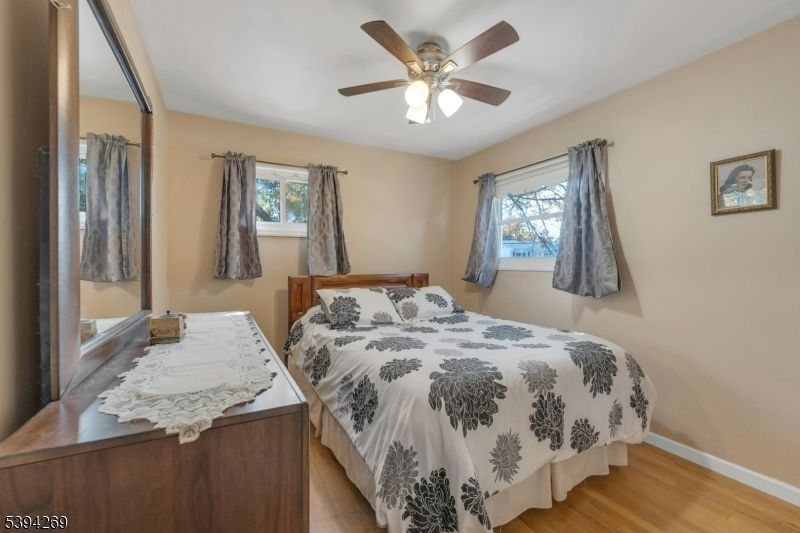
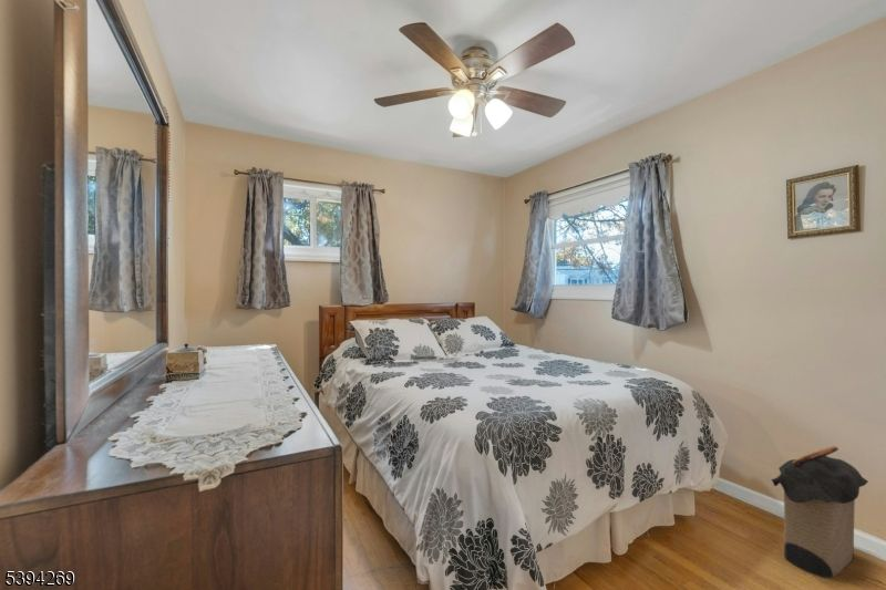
+ laundry hamper (816, 496)
